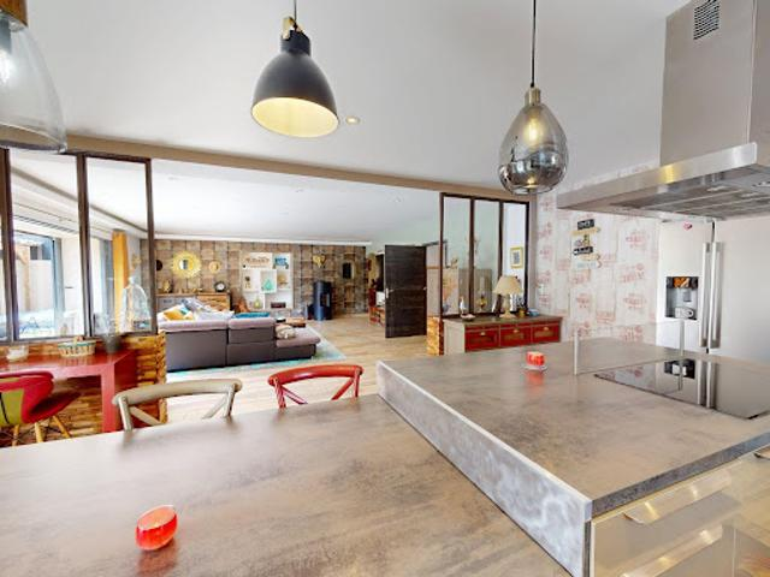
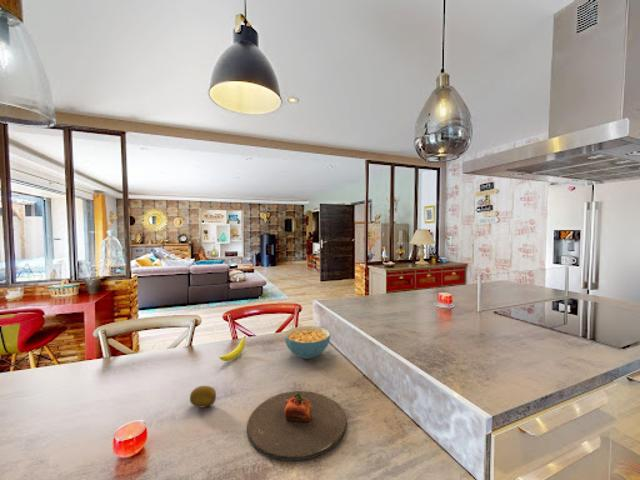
+ banana (233, 351)
+ fruit (203, 396)
+ plate (297, 407)
+ cereal bowl (307, 344)
